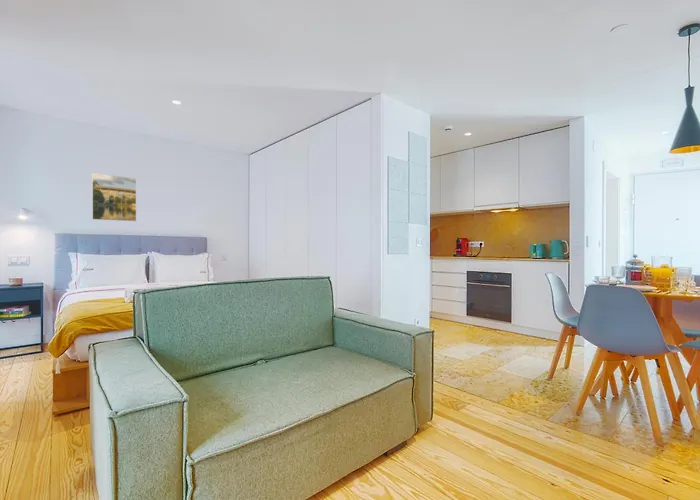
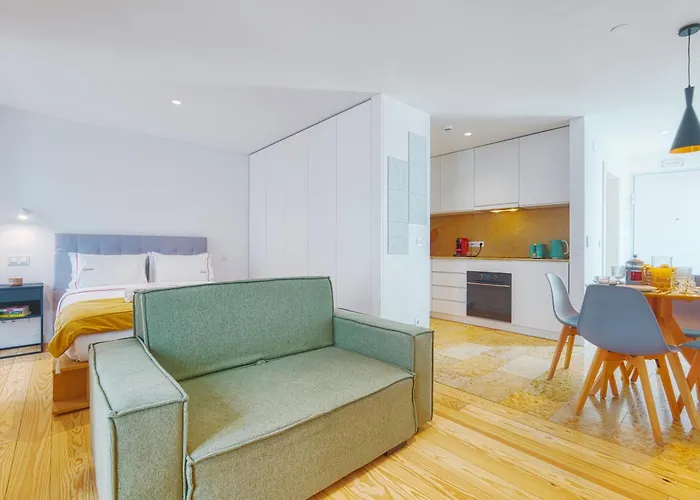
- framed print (114, 198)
